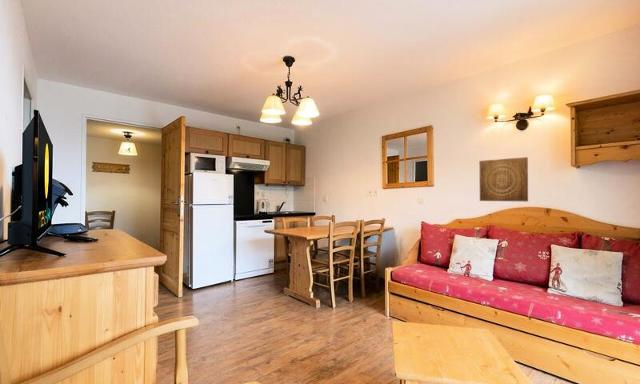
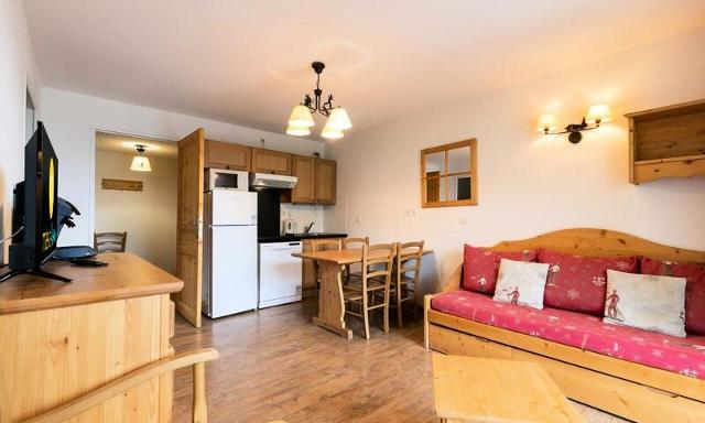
- wall art (502, 180)
